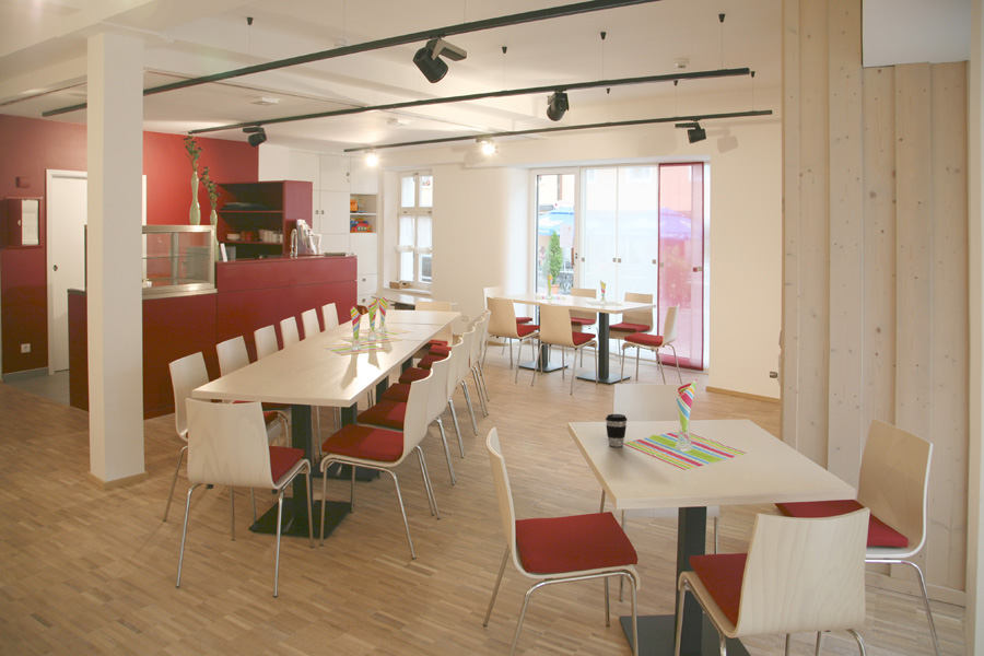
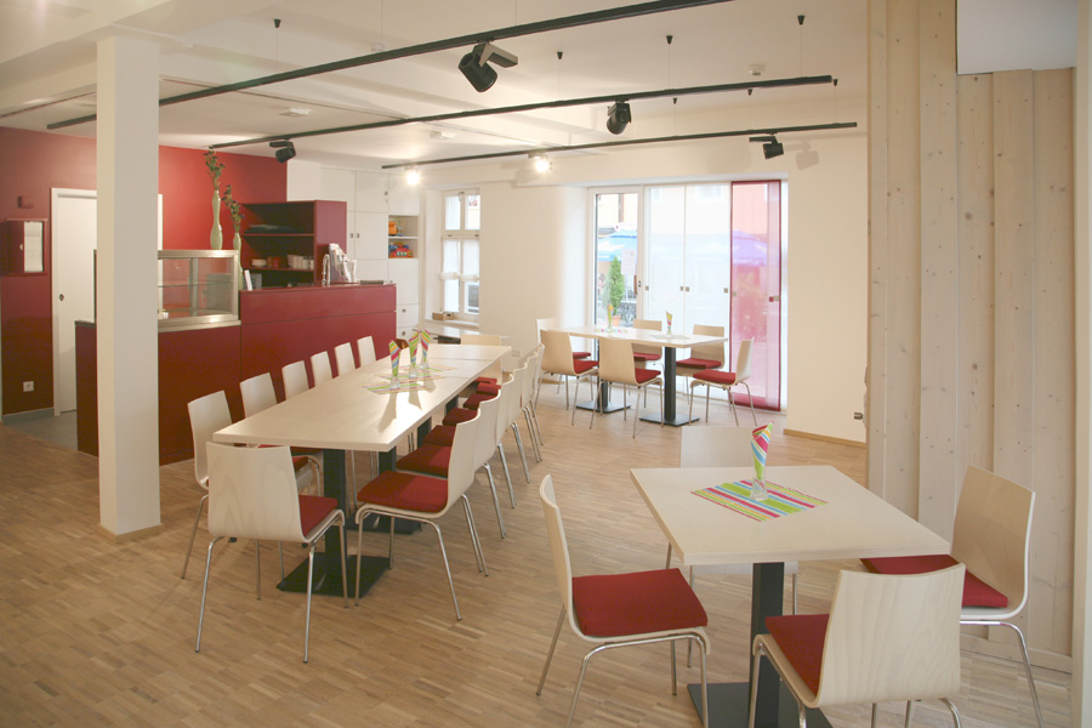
- coffee cup (616, 430)
